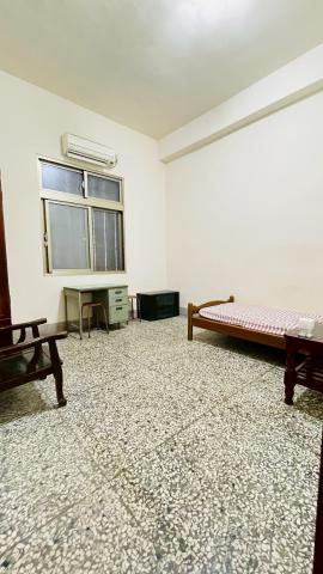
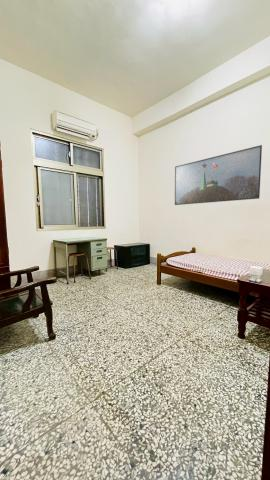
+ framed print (211, 180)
